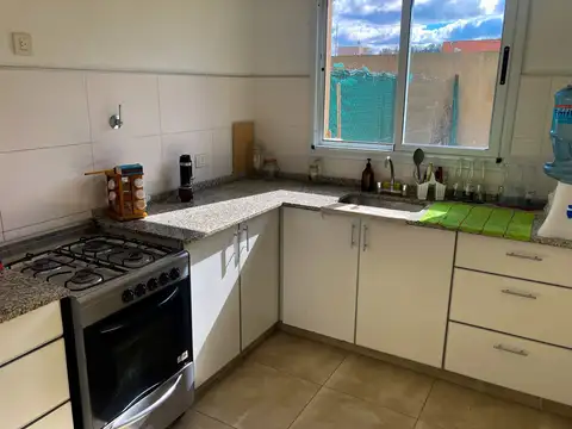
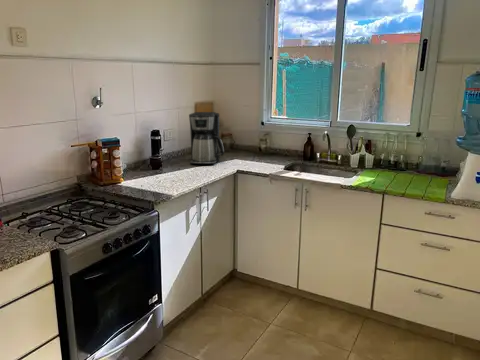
+ coffee maker (209, 137)
